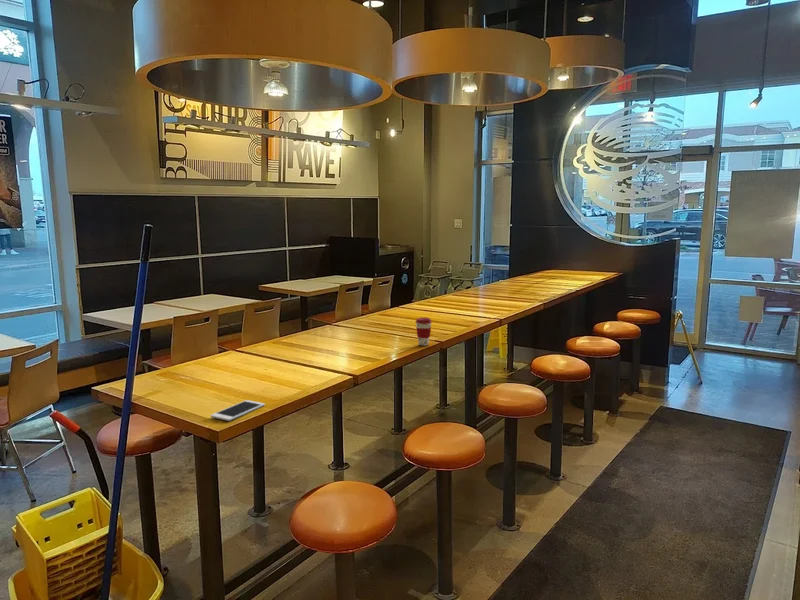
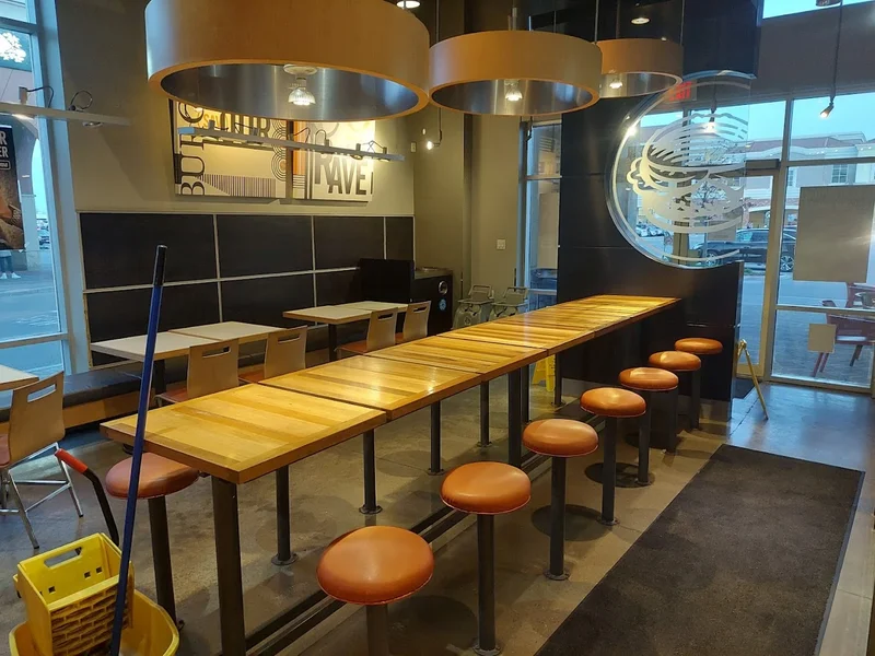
- coffee cup (423, 331)
- cell phone (238, 410)
